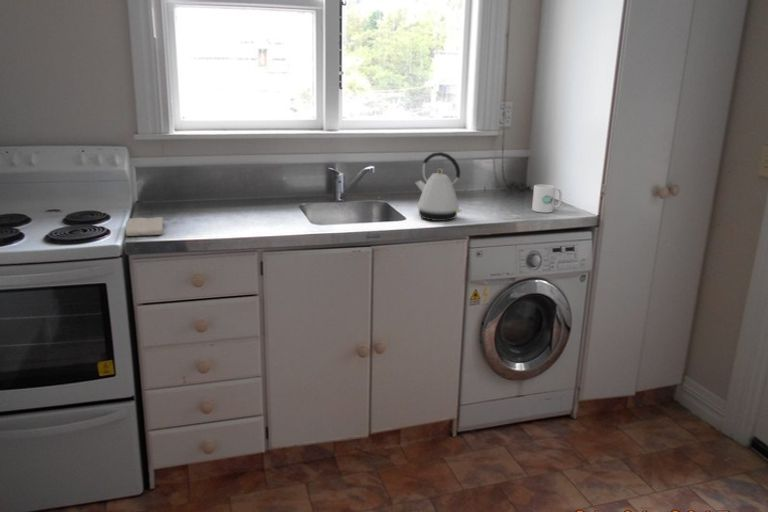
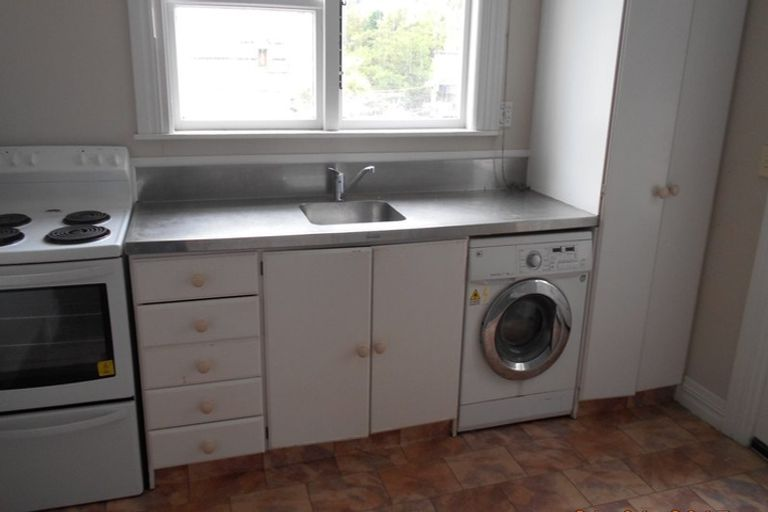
- mug (547, 198)
- kettle (438, 185)
- washcloth (145, 225)
